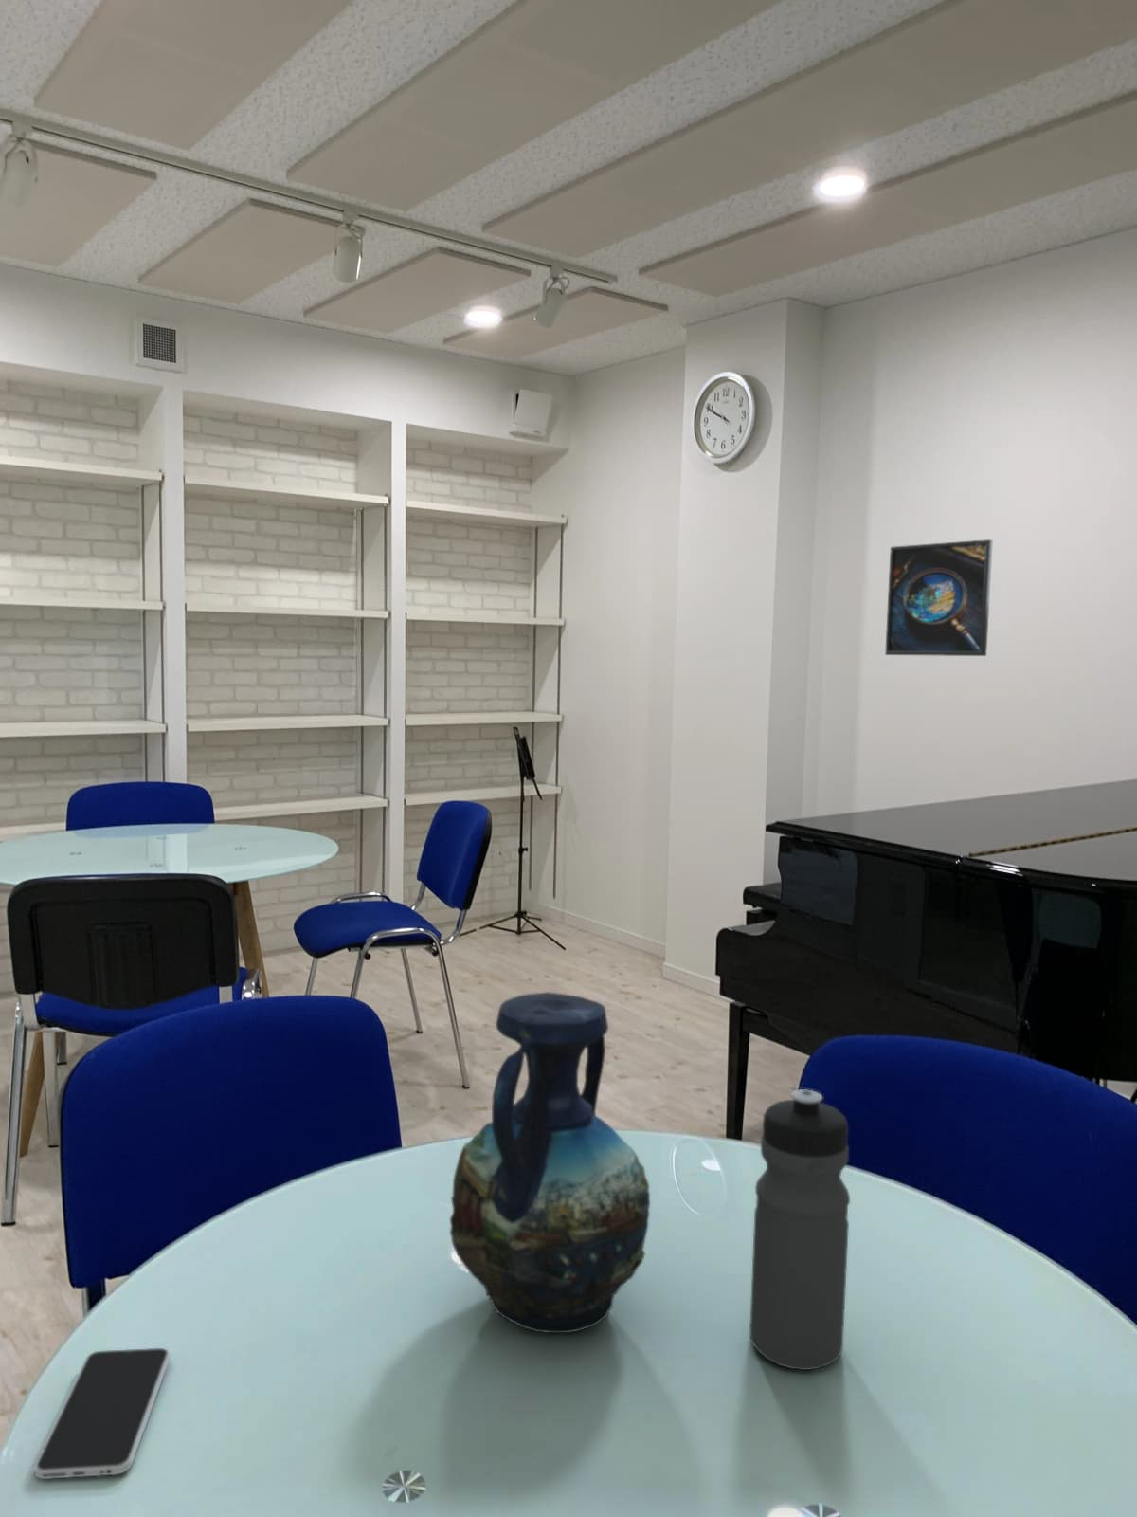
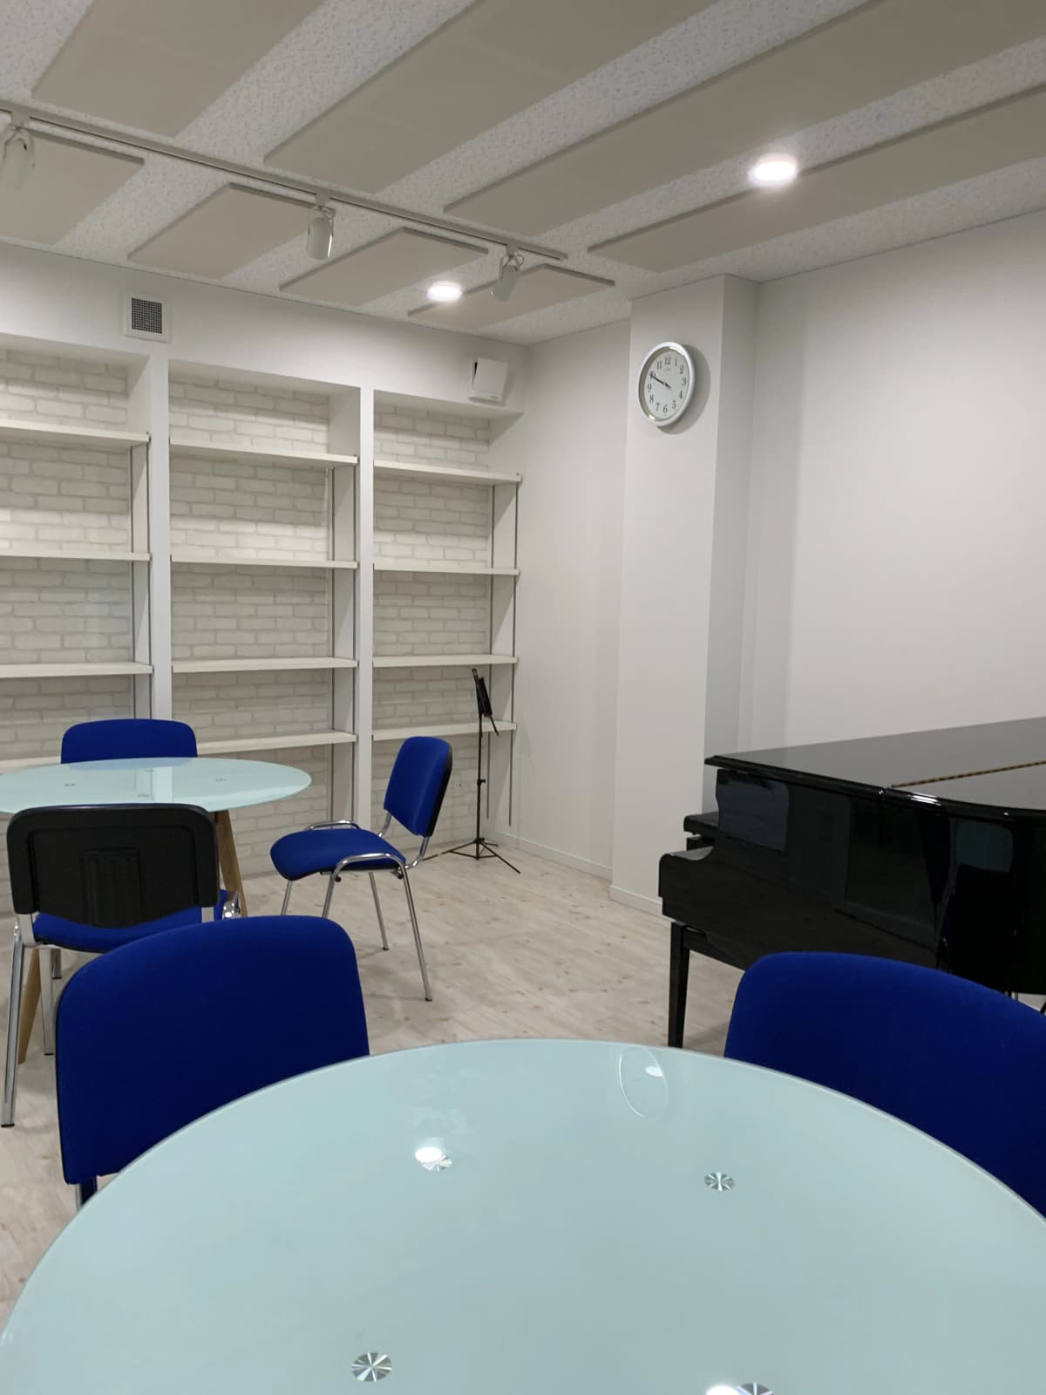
- smartphone (107, 1408)
- vase (551, 1156)
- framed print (936, 600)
- water bottle (800, 1221)
